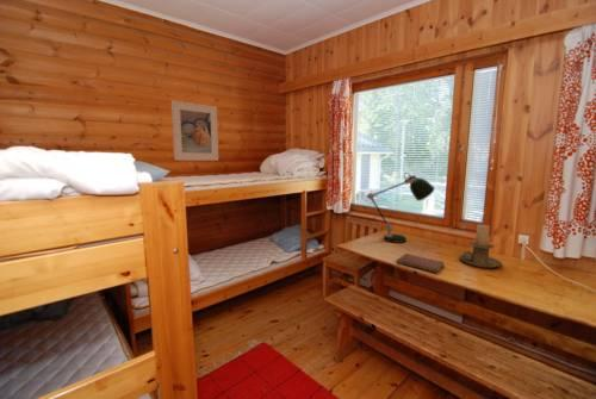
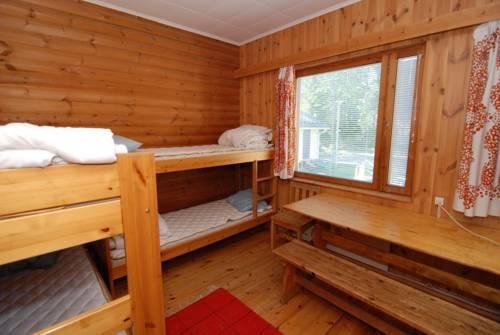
- desk lamp (412, 194)
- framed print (195, 132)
- candle holder (482, 243)
- notebook (420, 262)
